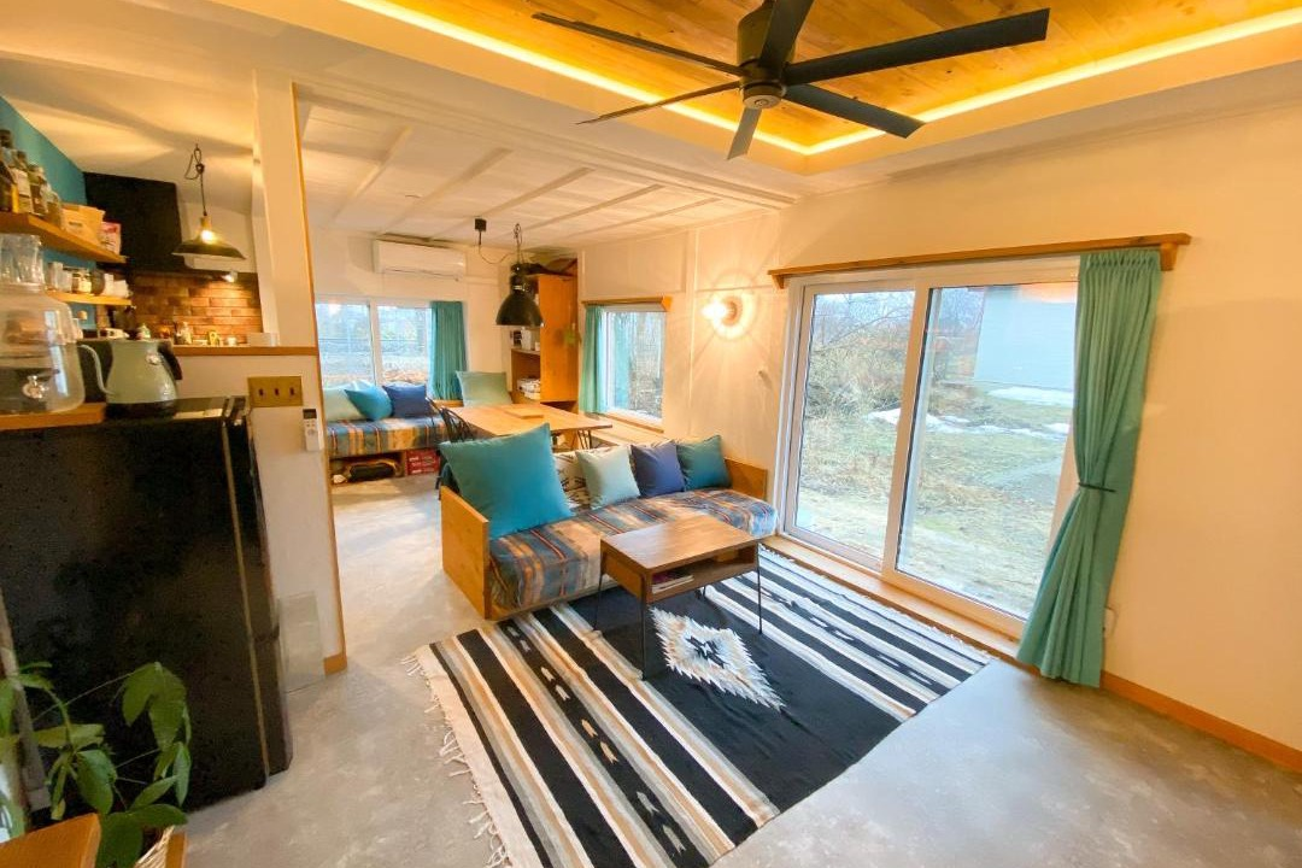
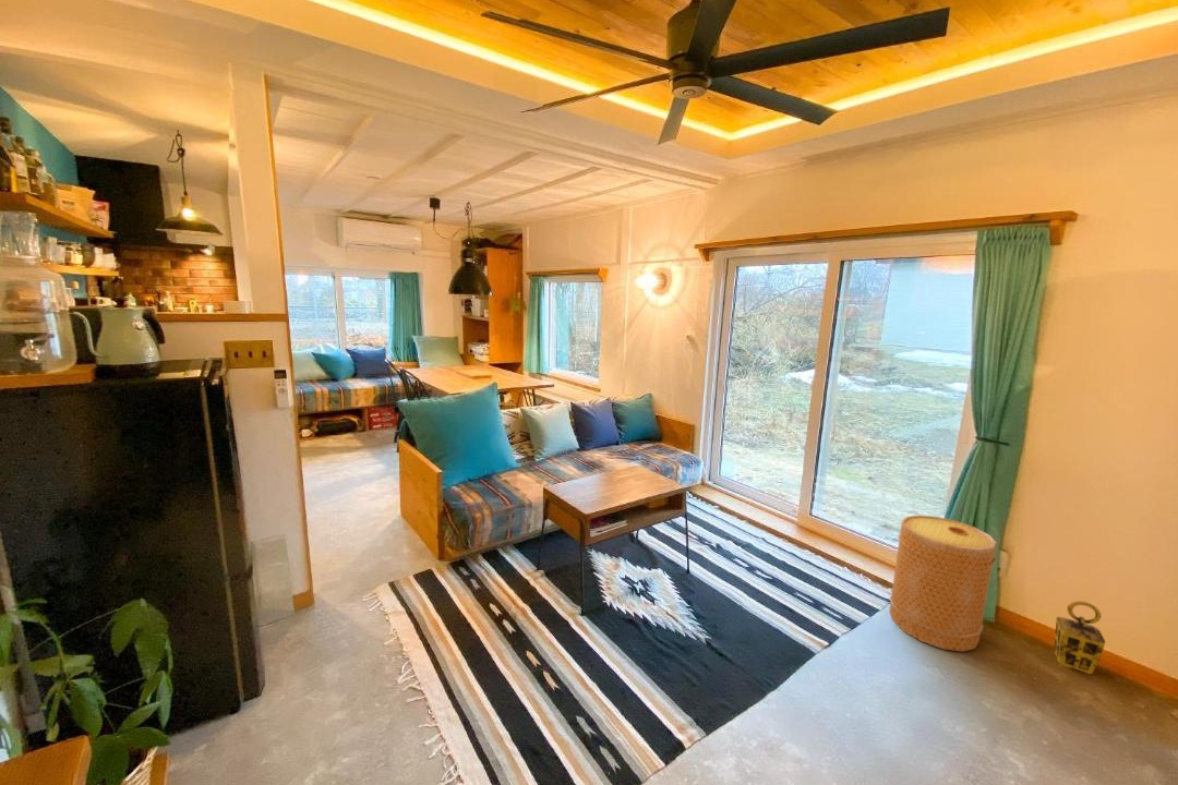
+ basket (939, 579)
+ lantern (1079, 632)
